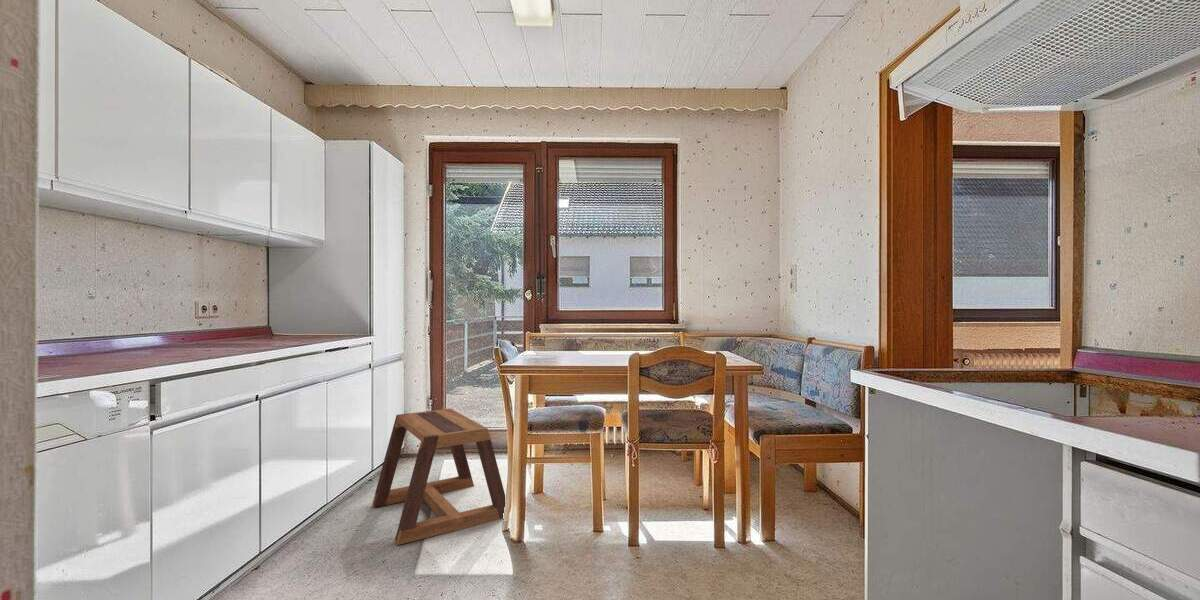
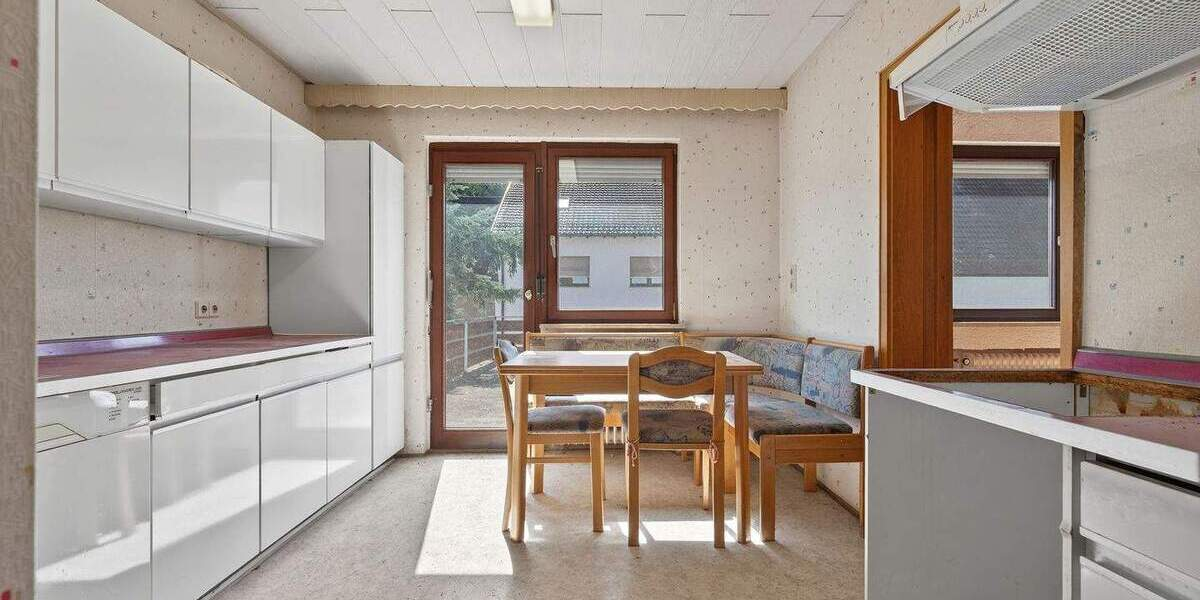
- stool (431, 464)
